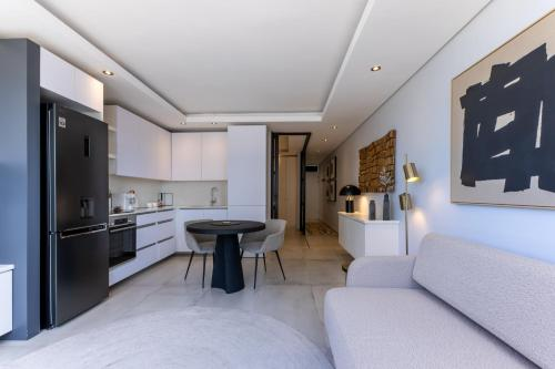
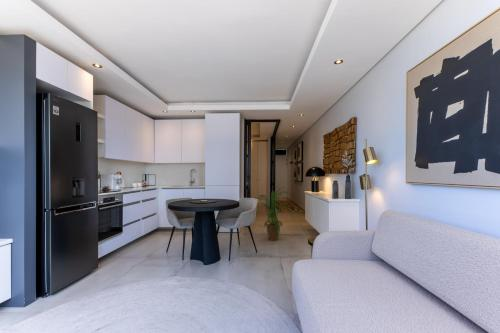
+ house plant (271, 212)
